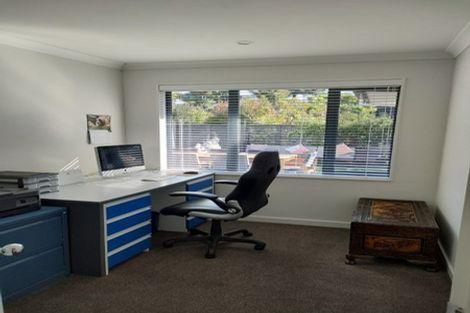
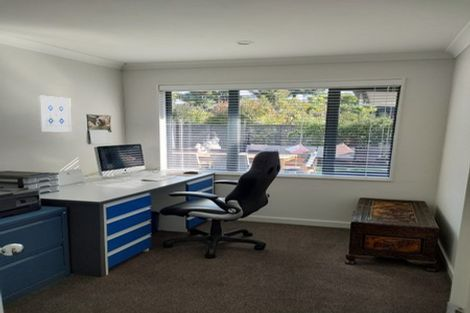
+ wall art (55, 114)
